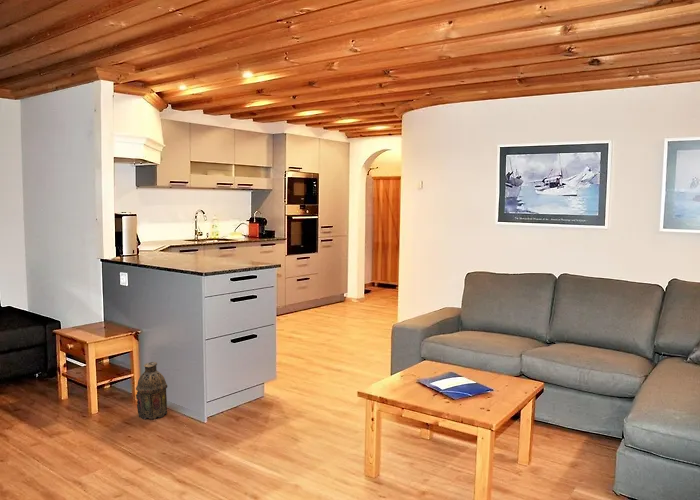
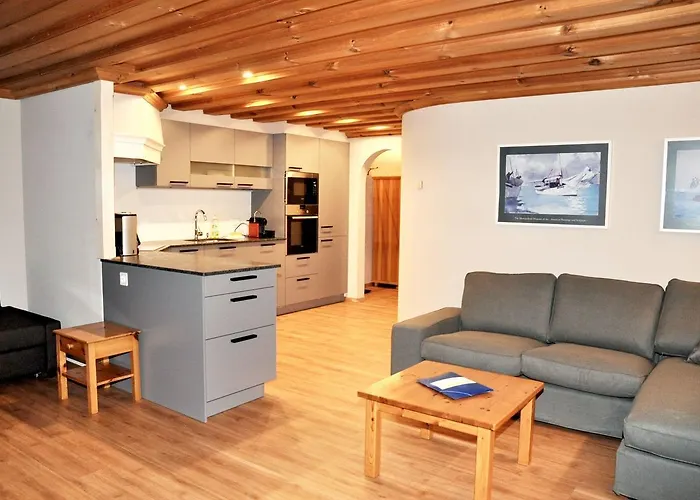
- lantern (151, 388)
